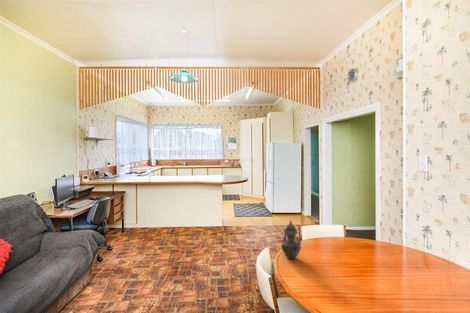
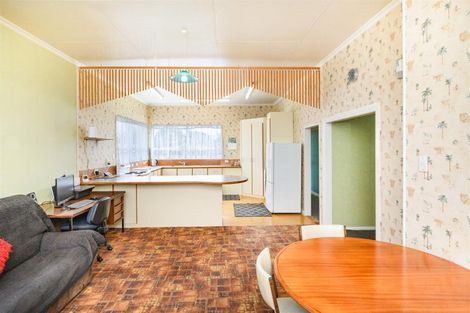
- teapot (291, 239)
